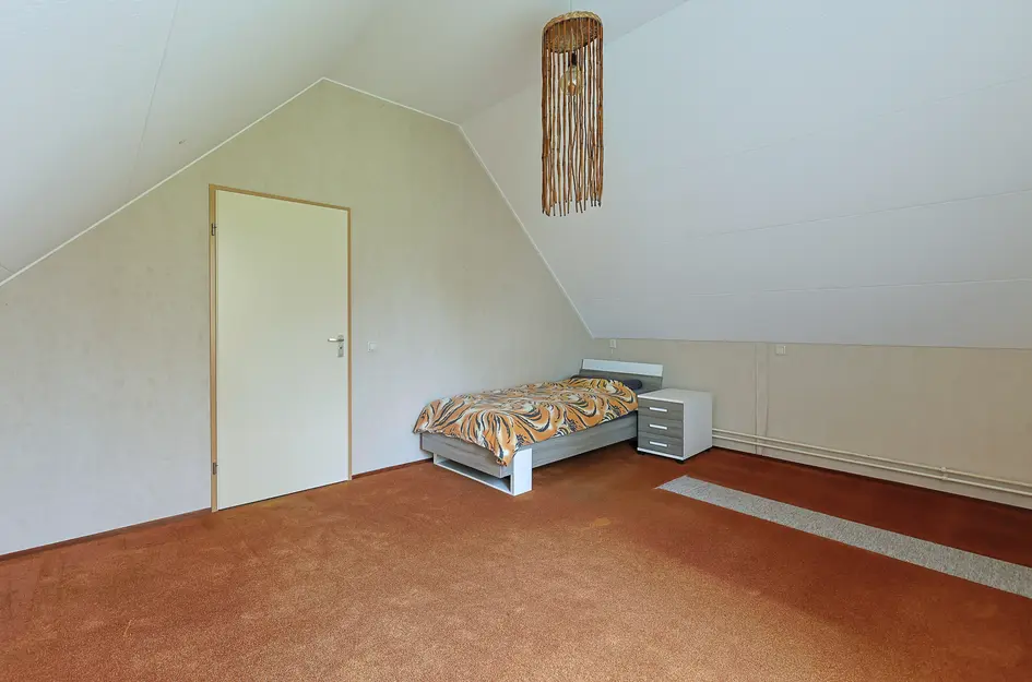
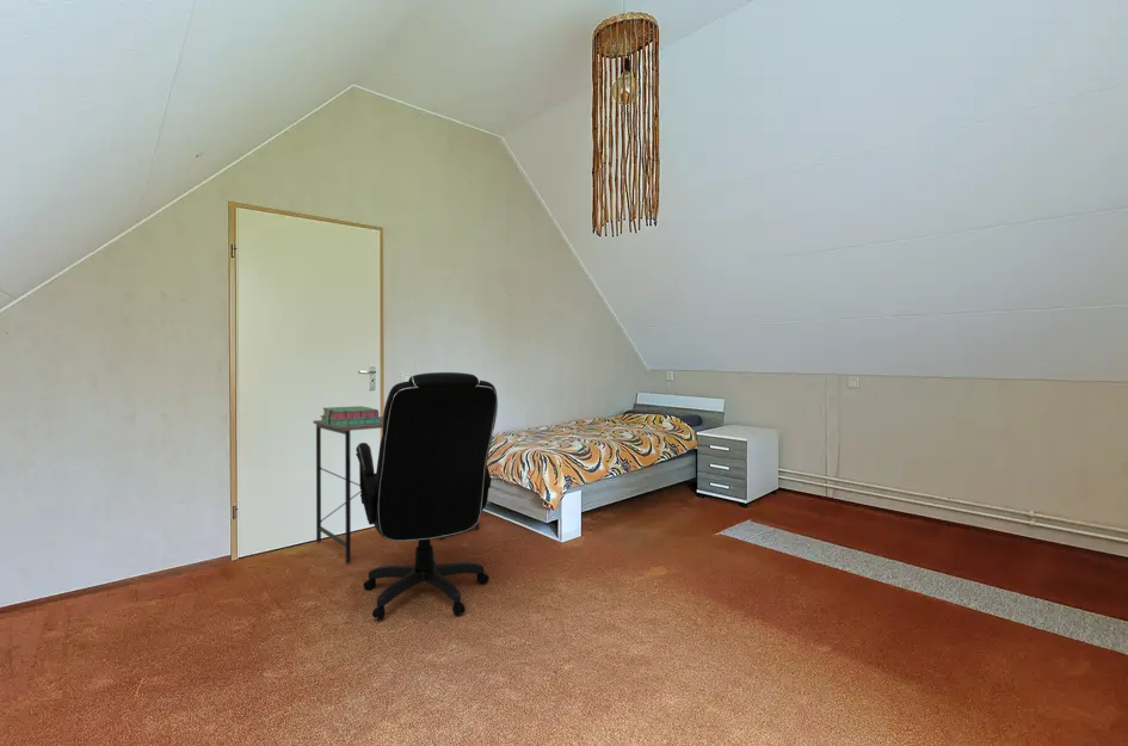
+ desk (358, 485)
+ office chair (430, 486)
+ stack of books (350, 415)
